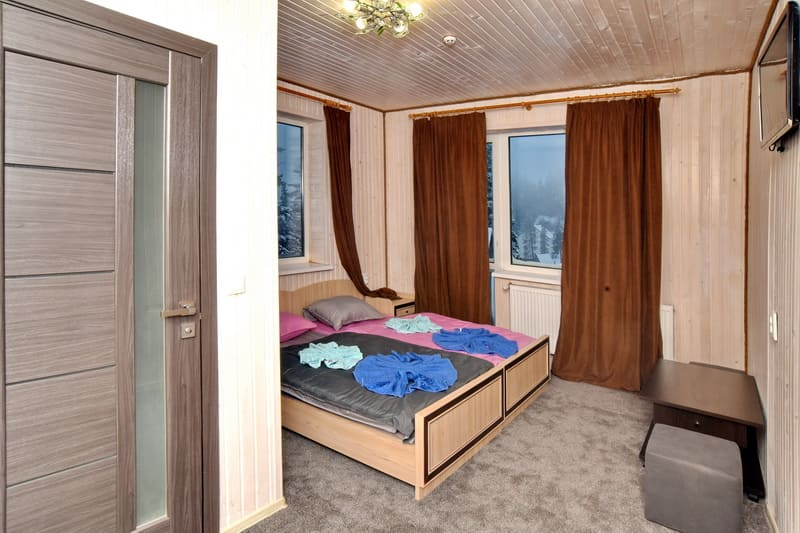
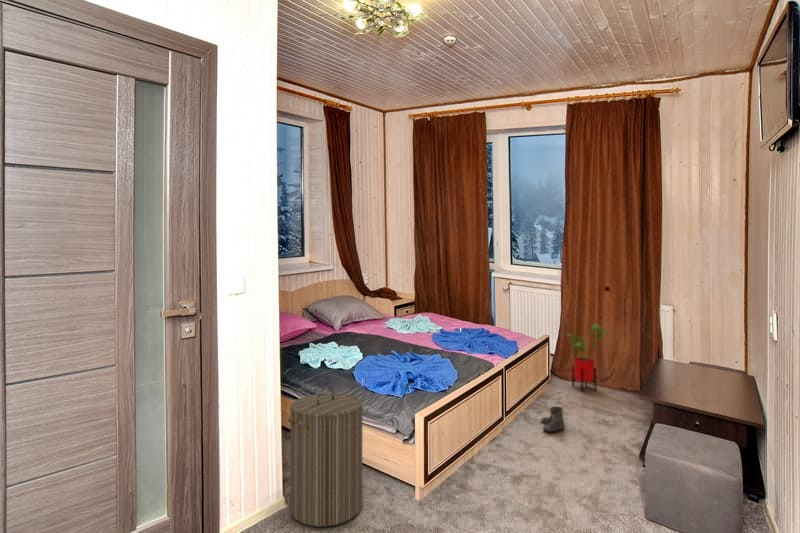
+ laundry hamper (326, 446)
+ boots (552, 417)
+ house plant (586, 355)
